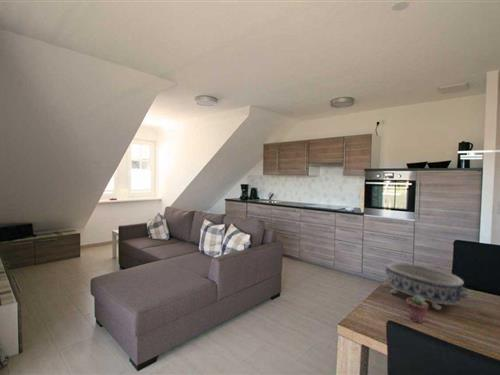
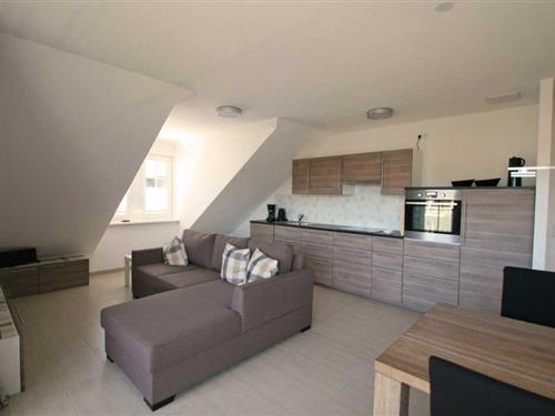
- decorative bowl (422, 284)
- potted succulent (416, 307)
